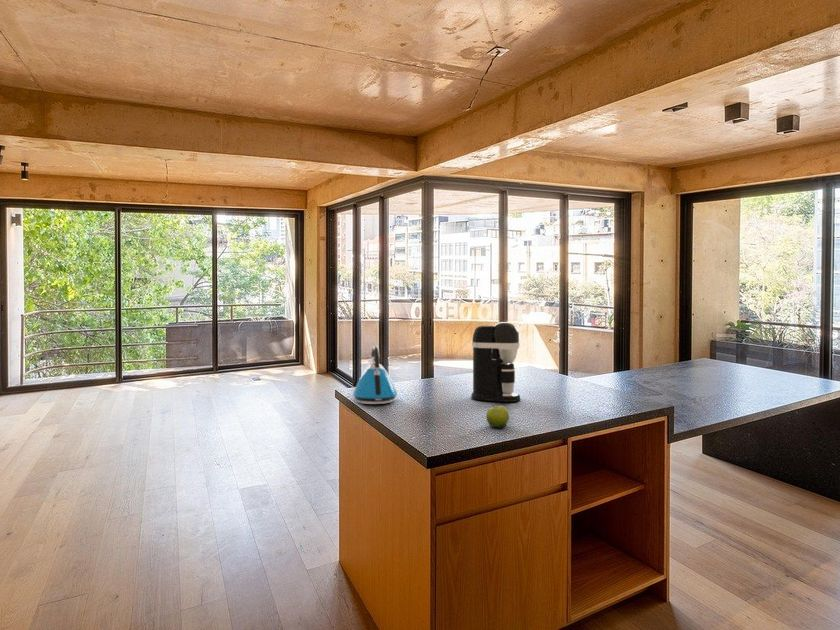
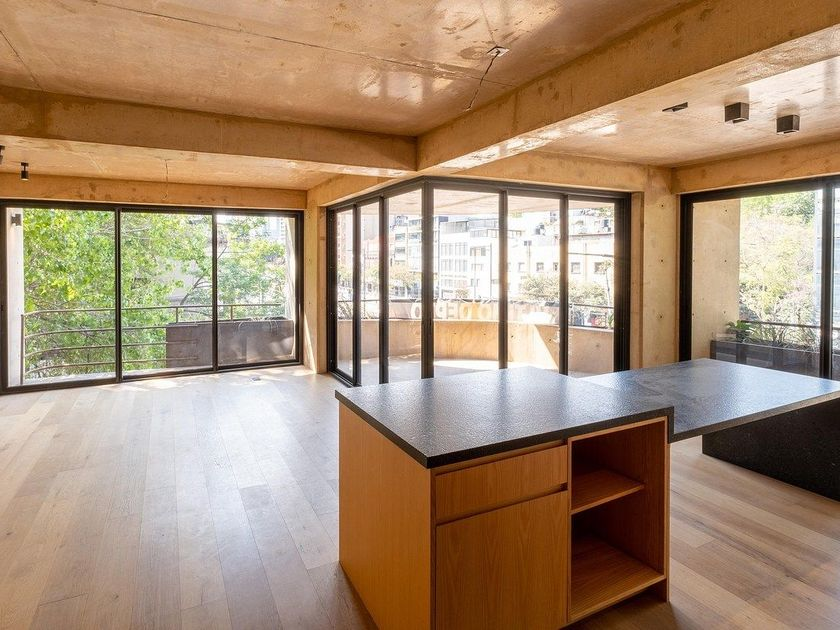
- kettle (375, 373)
- coffee maker (495, 360)
- fruit (497, 416)
